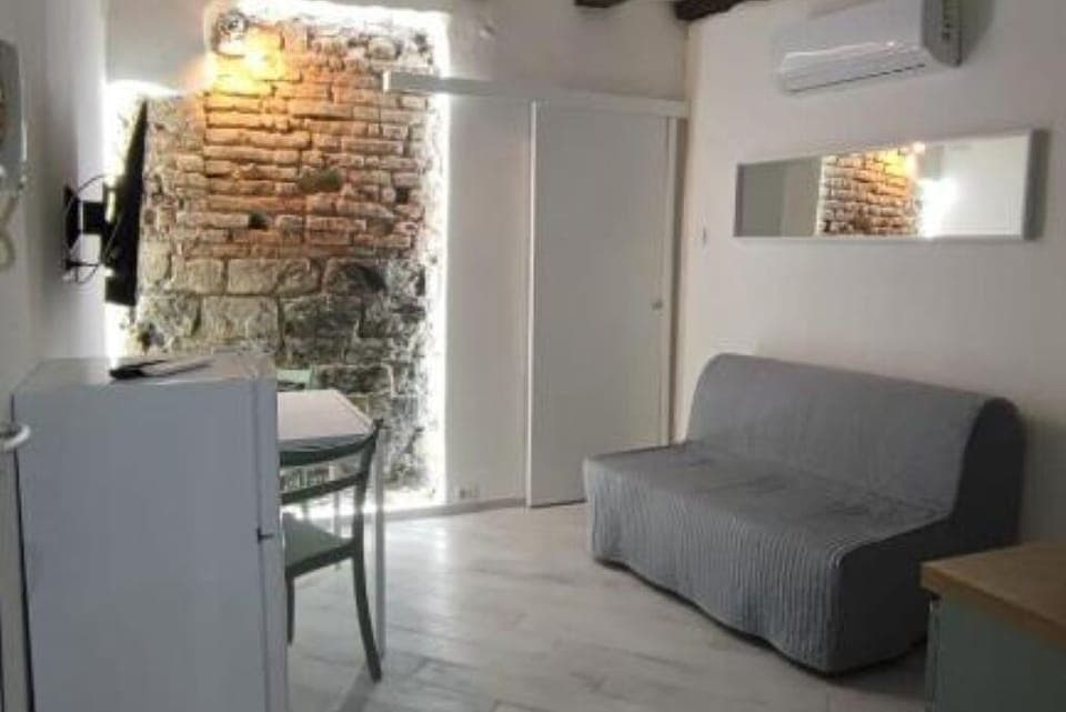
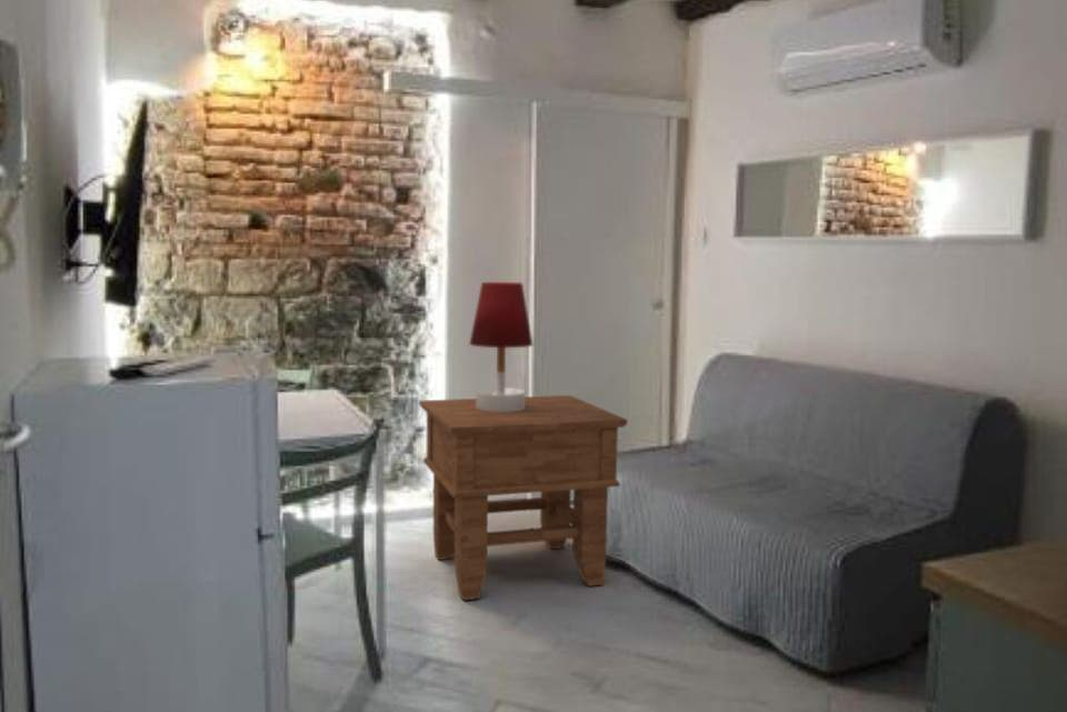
+ table lamp (501, 344)
+ side table (516, 490)
